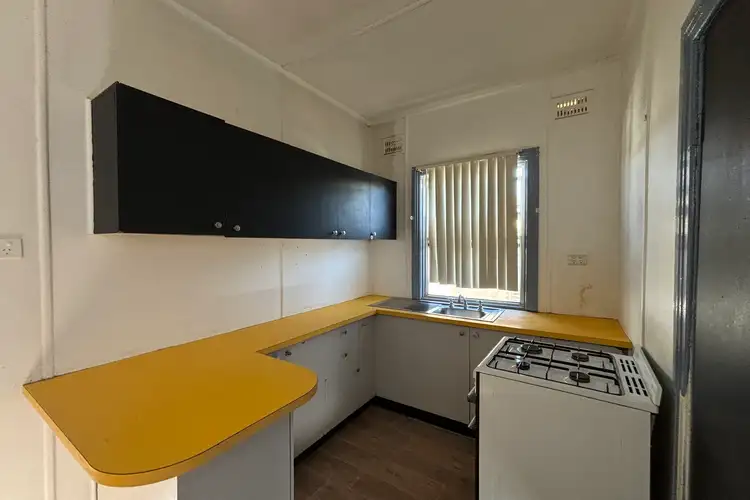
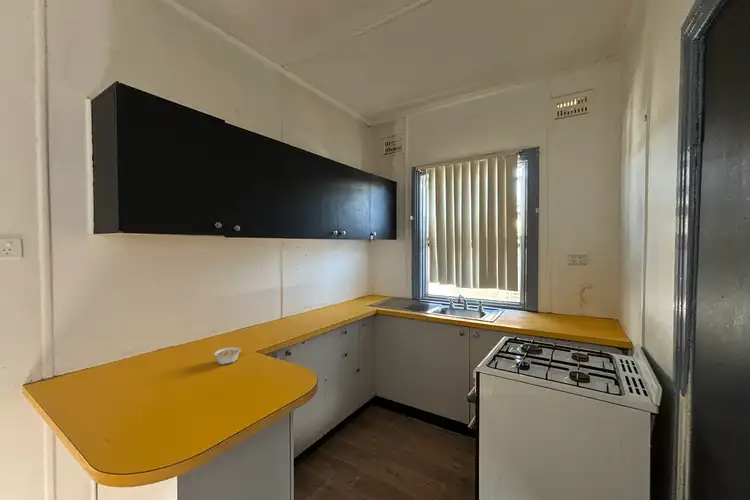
+ legume (227, 355)
